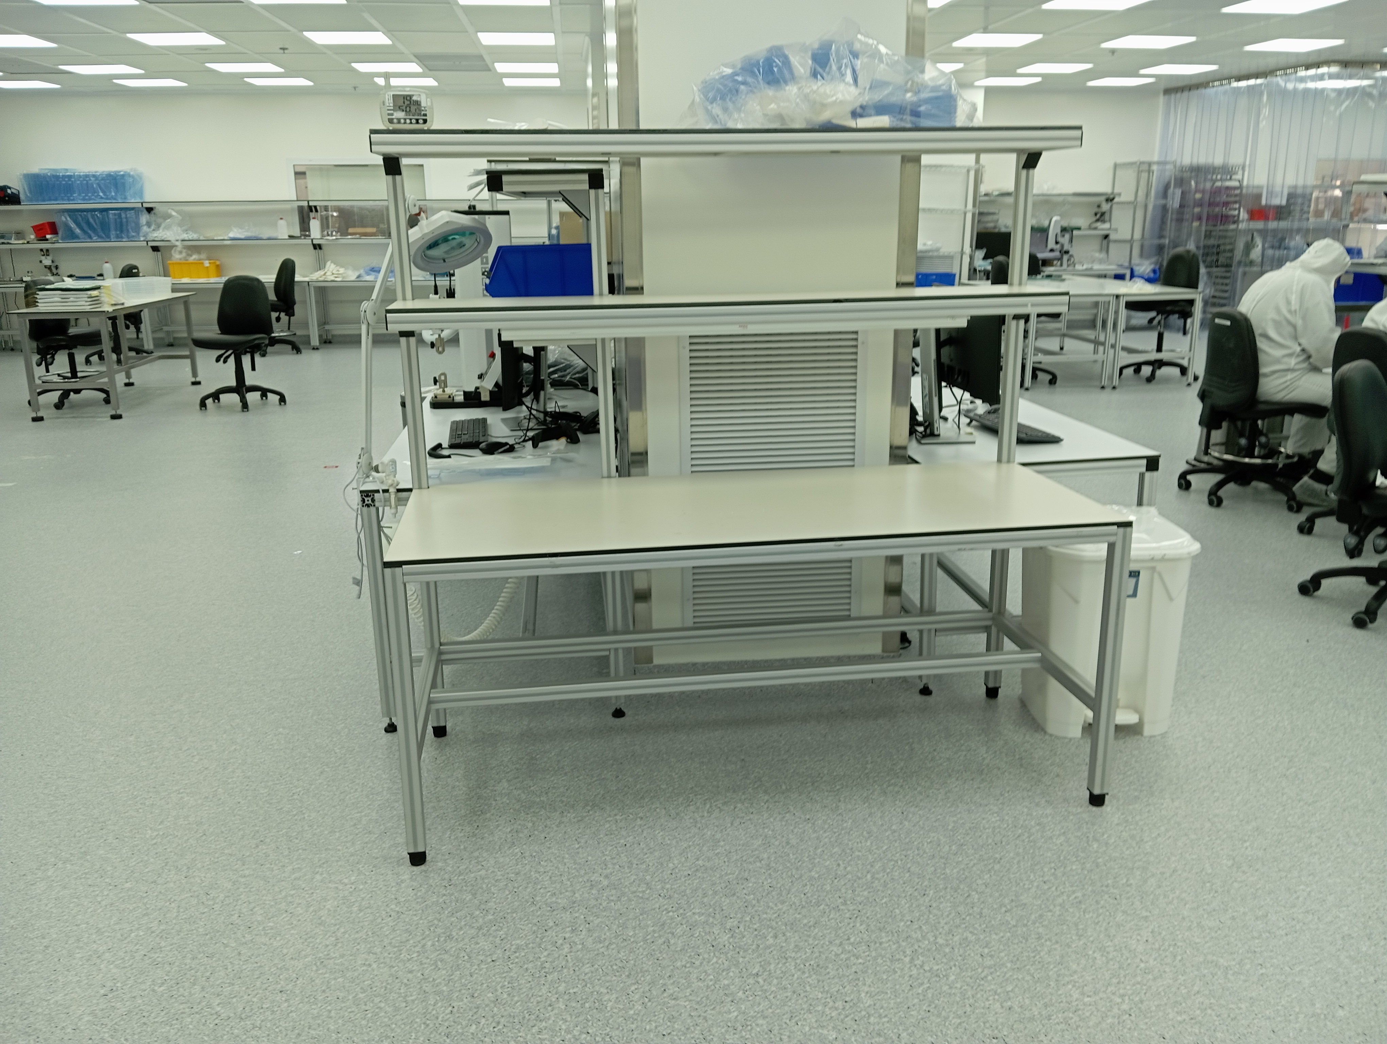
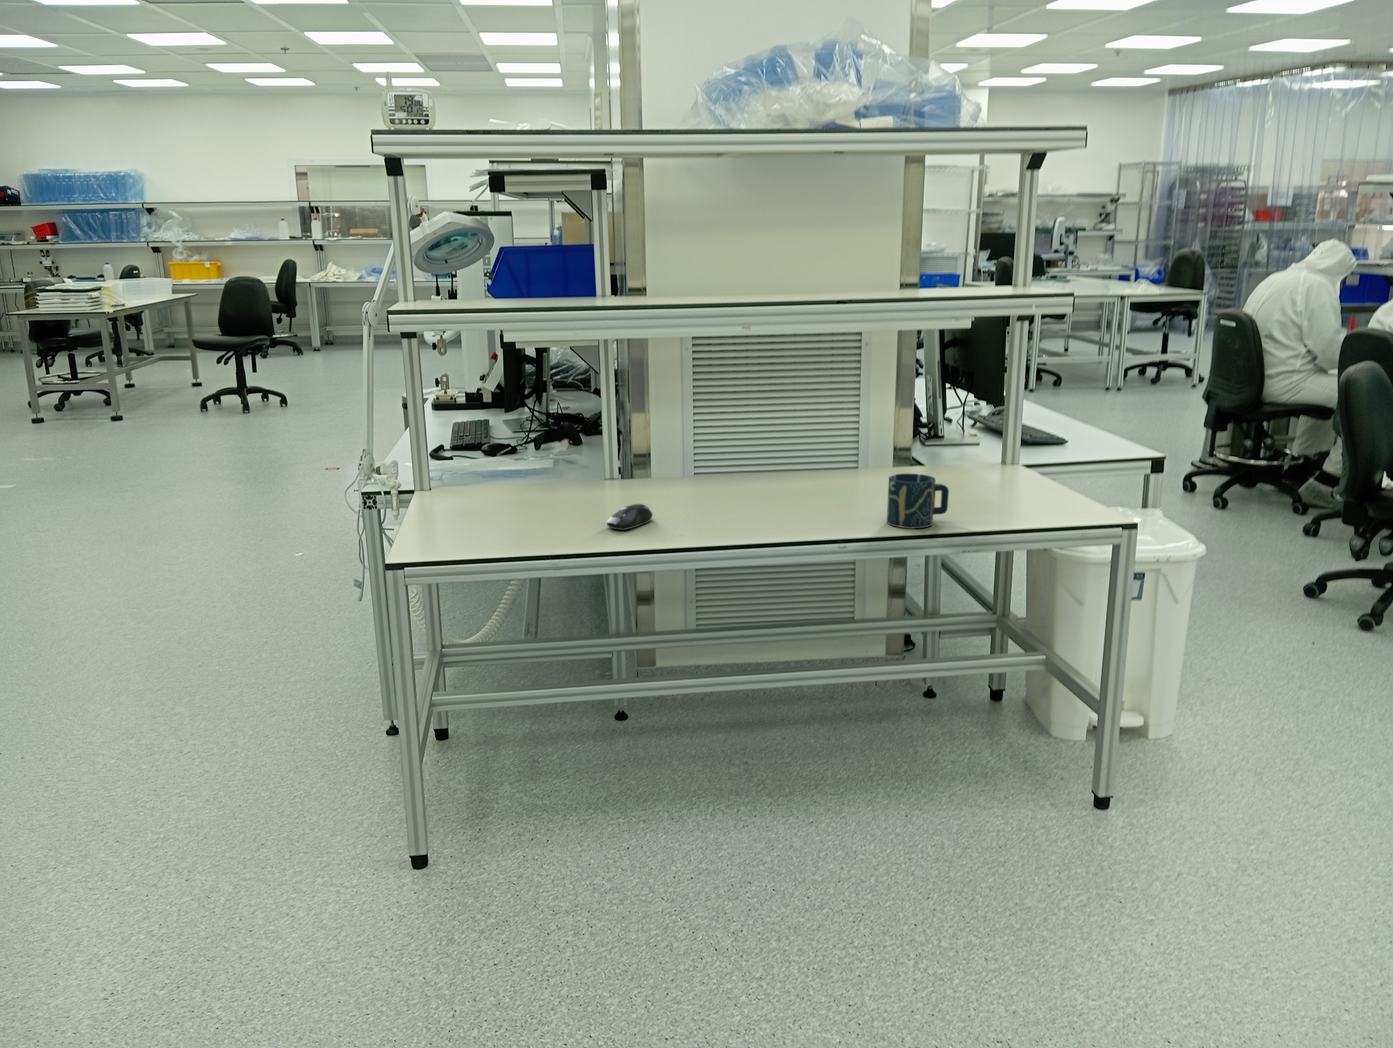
+ computer mouse (630, 515)
+ cup (918, 500)
